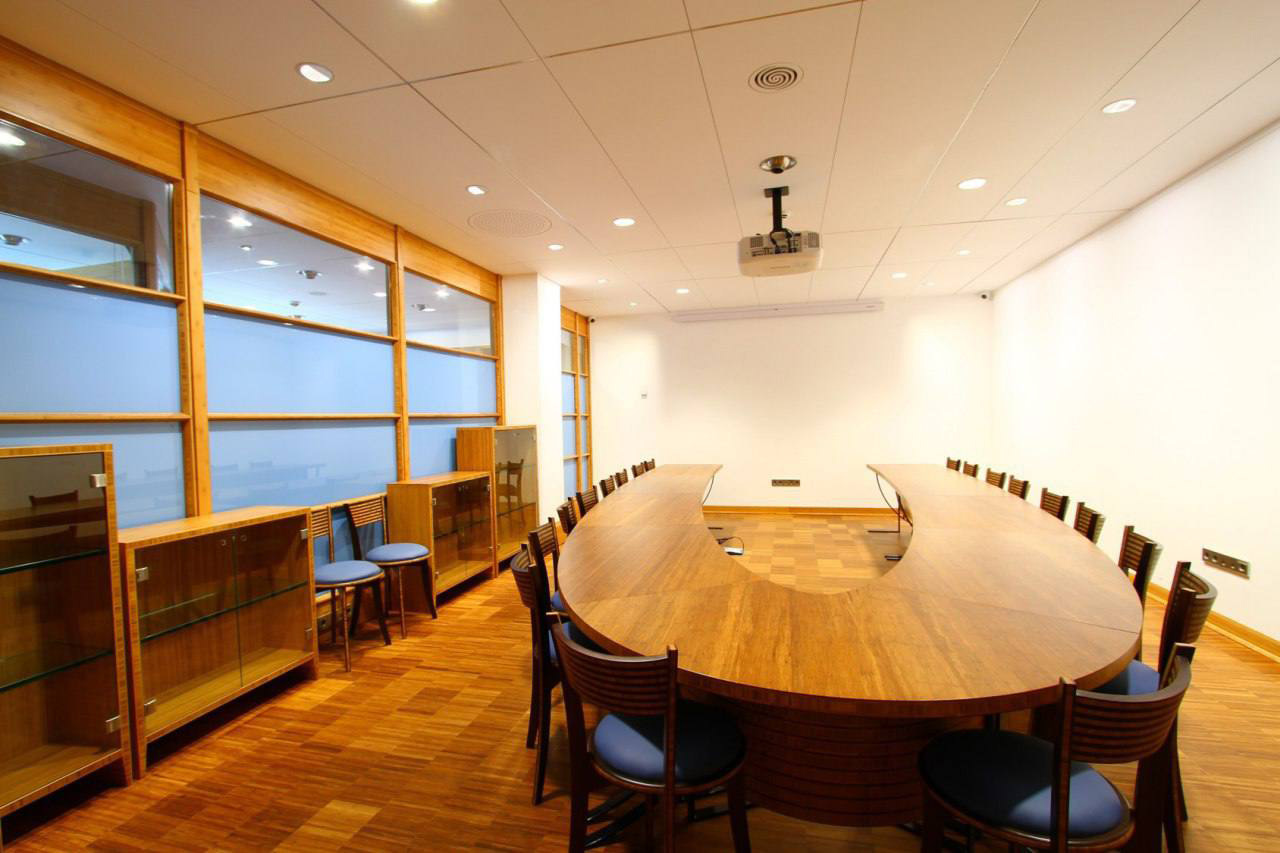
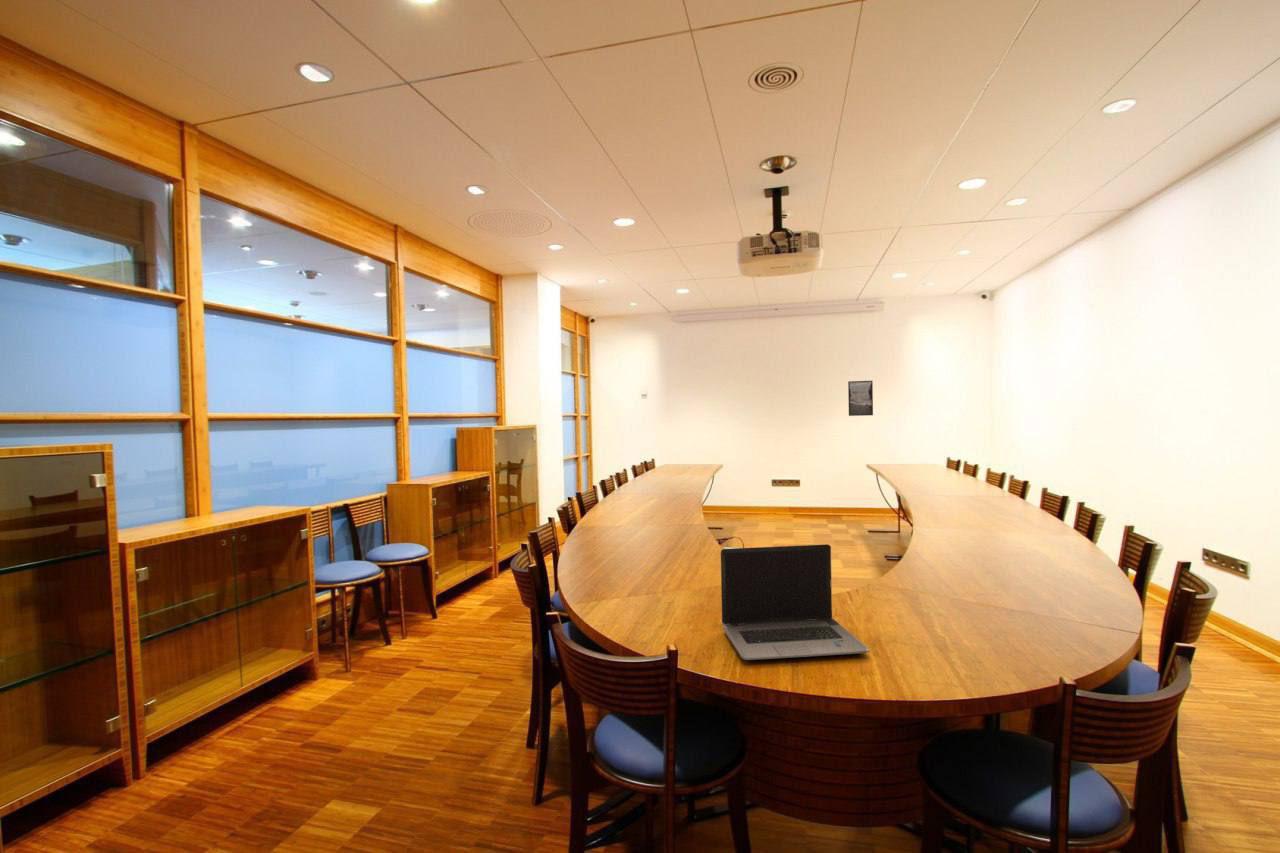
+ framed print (860, 398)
+ laptop computer (790, 599)
